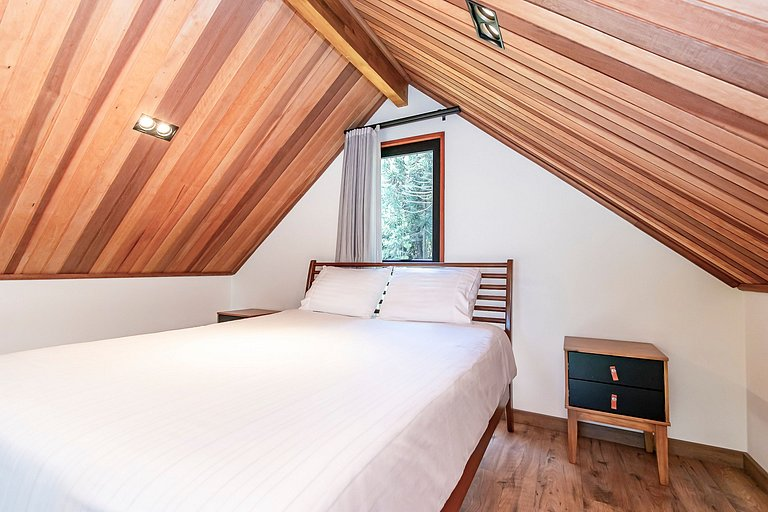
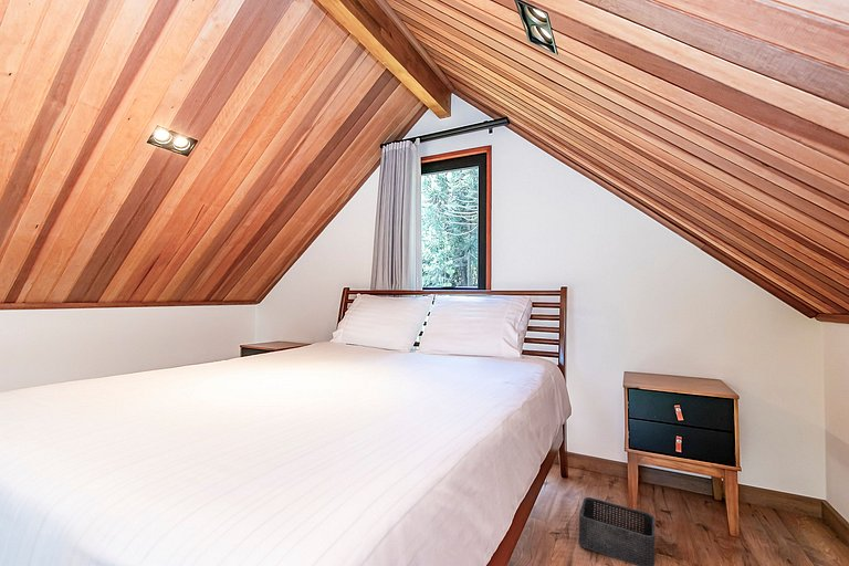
+ storage bin (616, 530)
